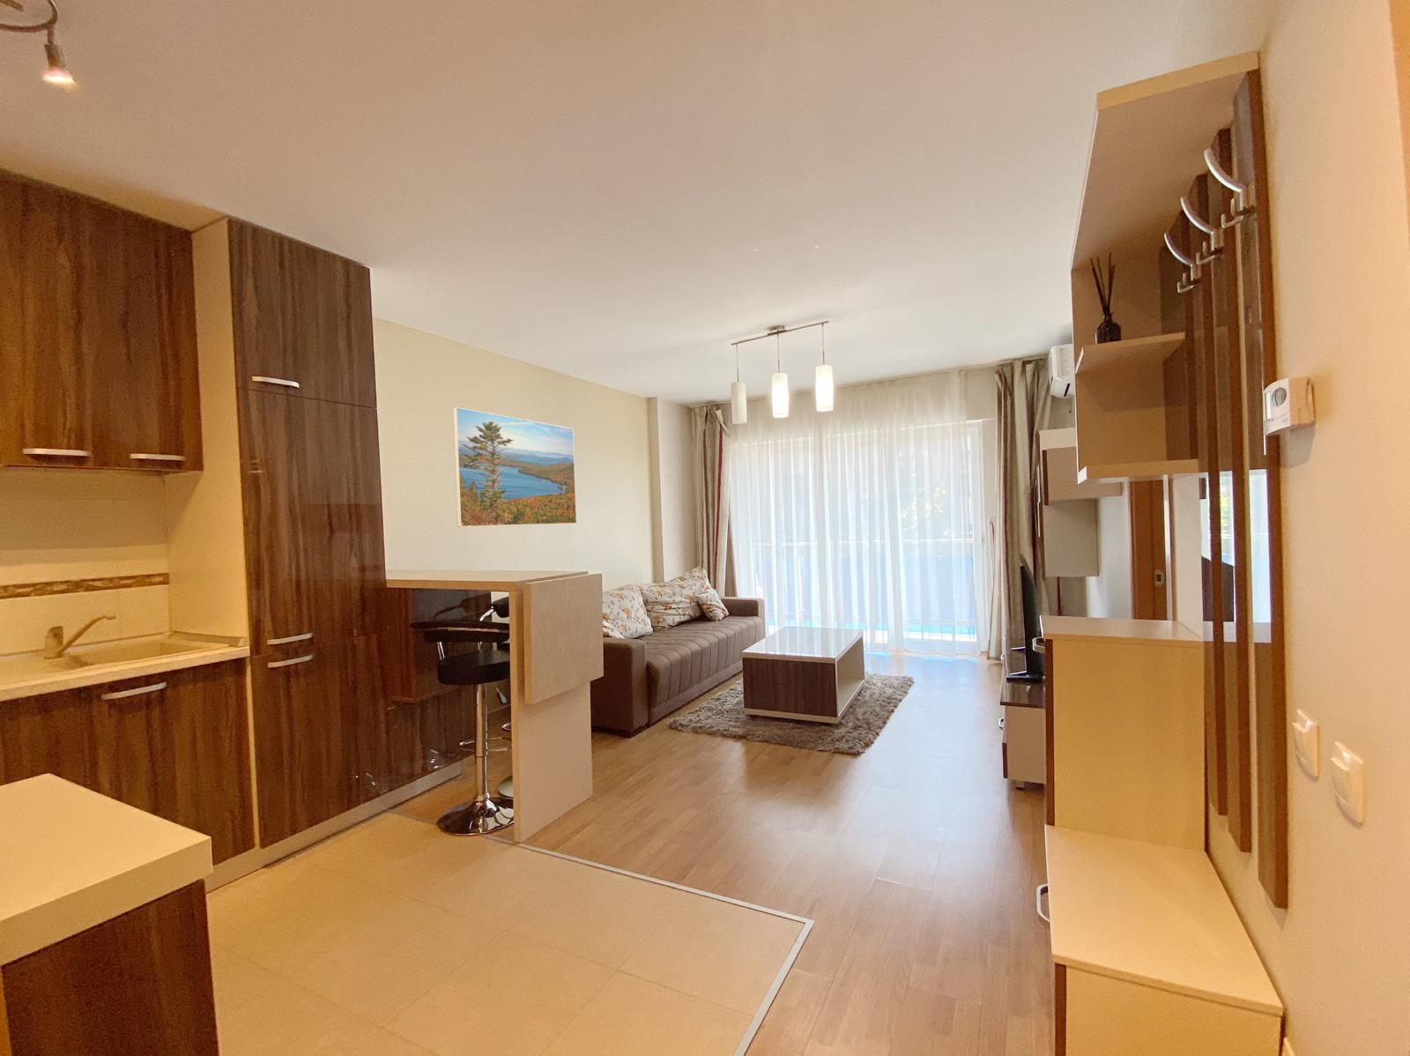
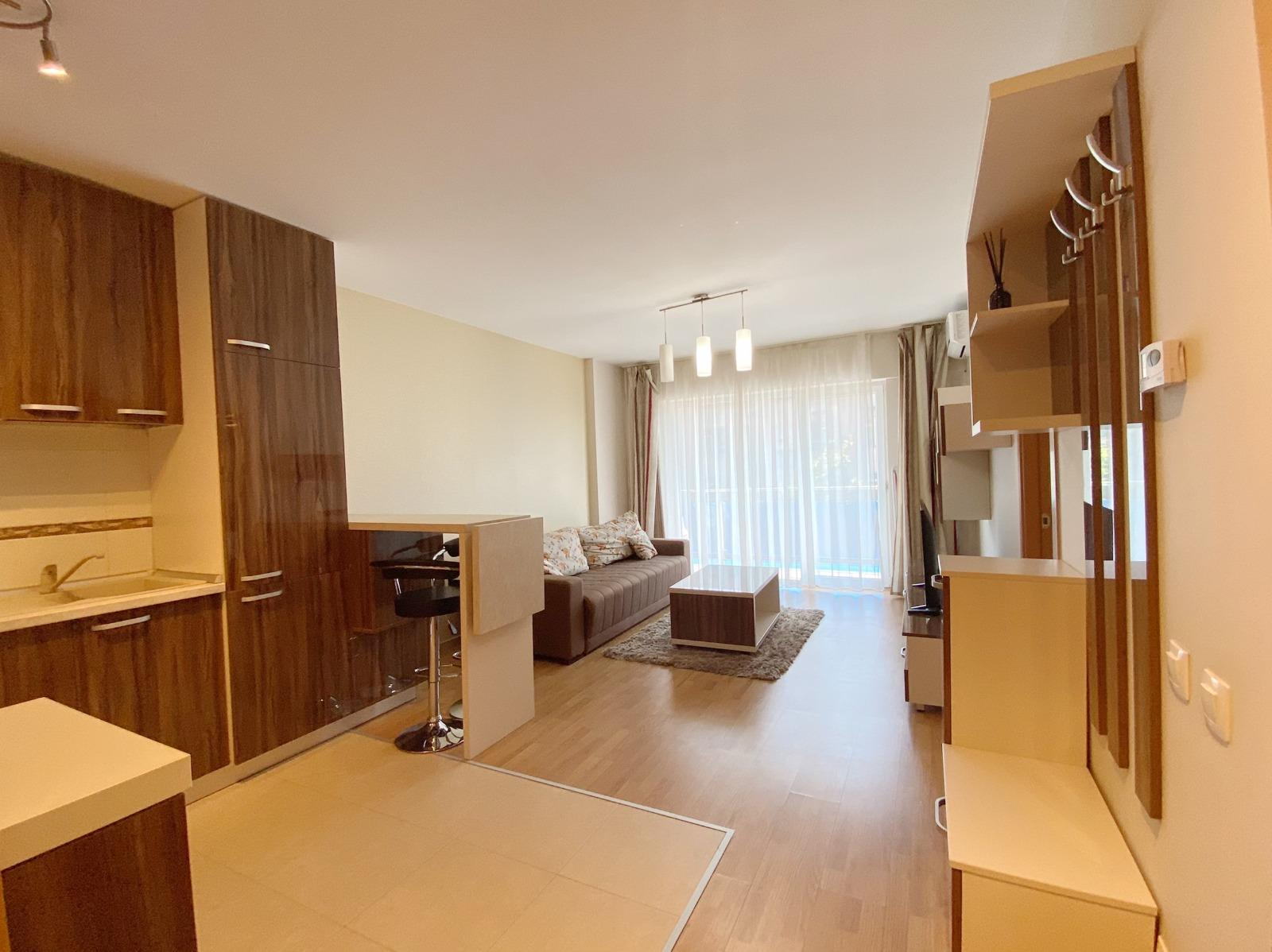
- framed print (522, 471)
